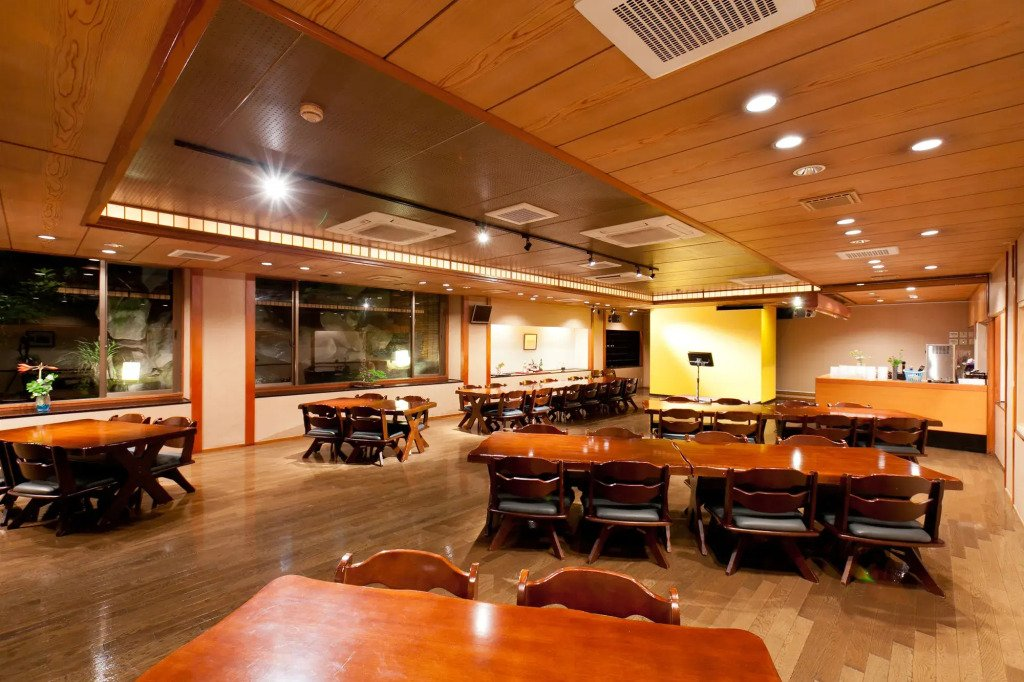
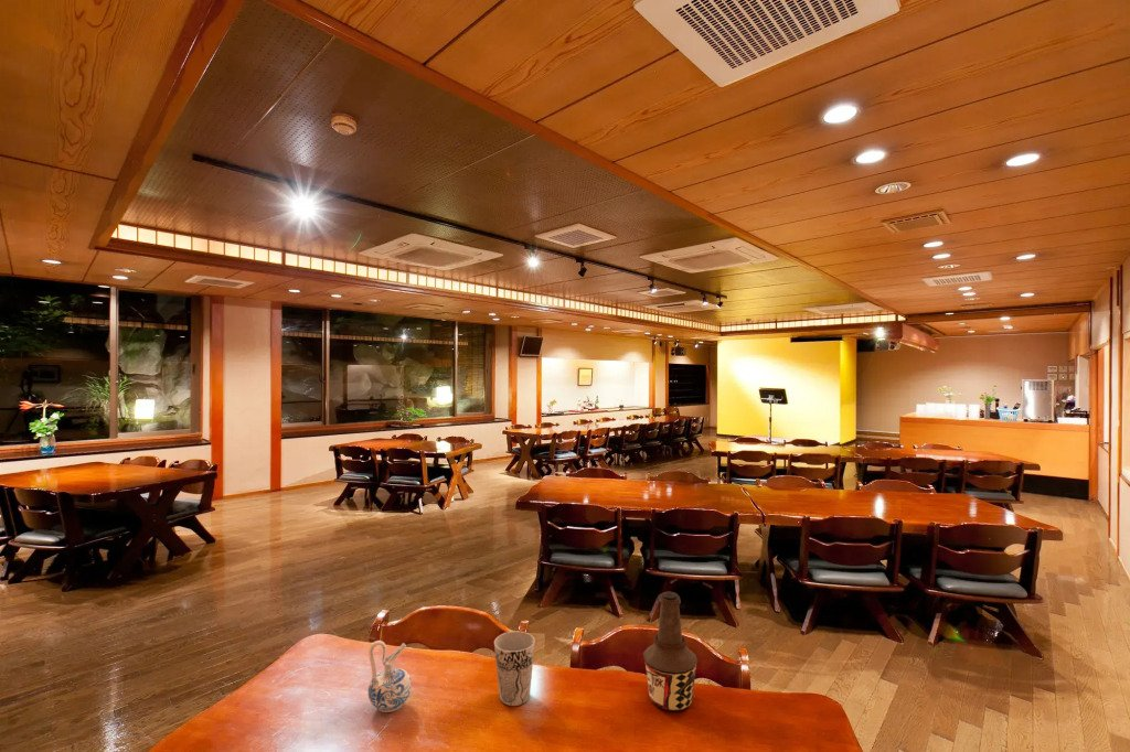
+ ceramic pitcher (390, 670)
+ cup (514, 668)
+ bottle (669, 645)
